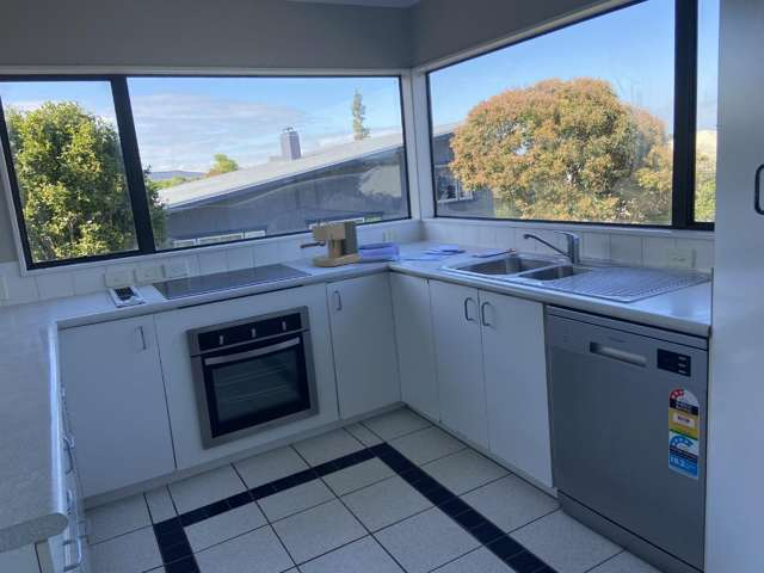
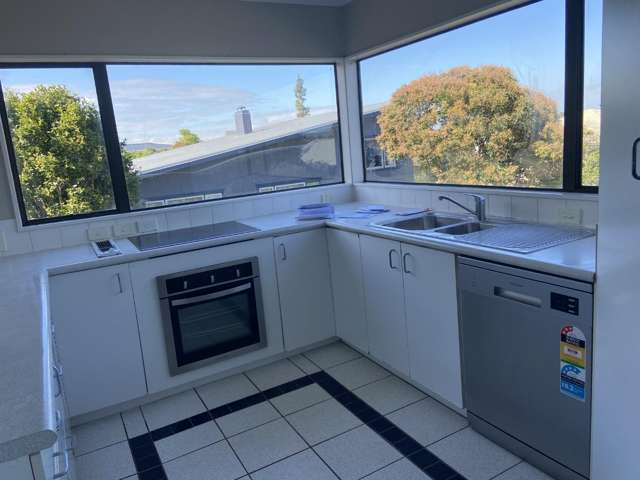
- coffee maker (328, 242)
